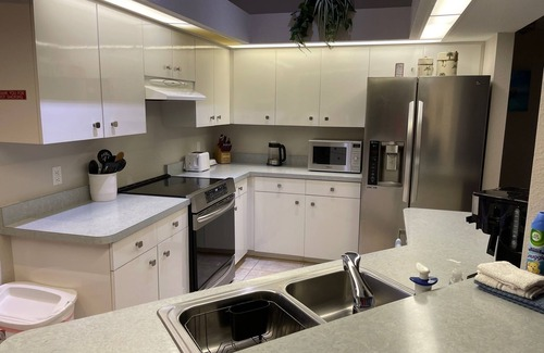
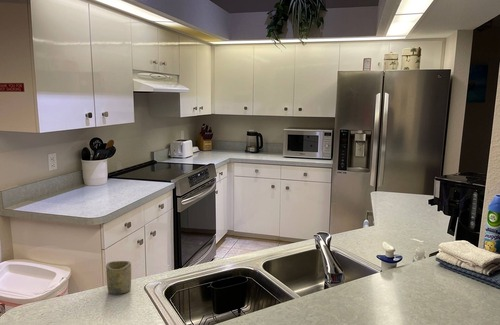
+ cup (119, 277)
